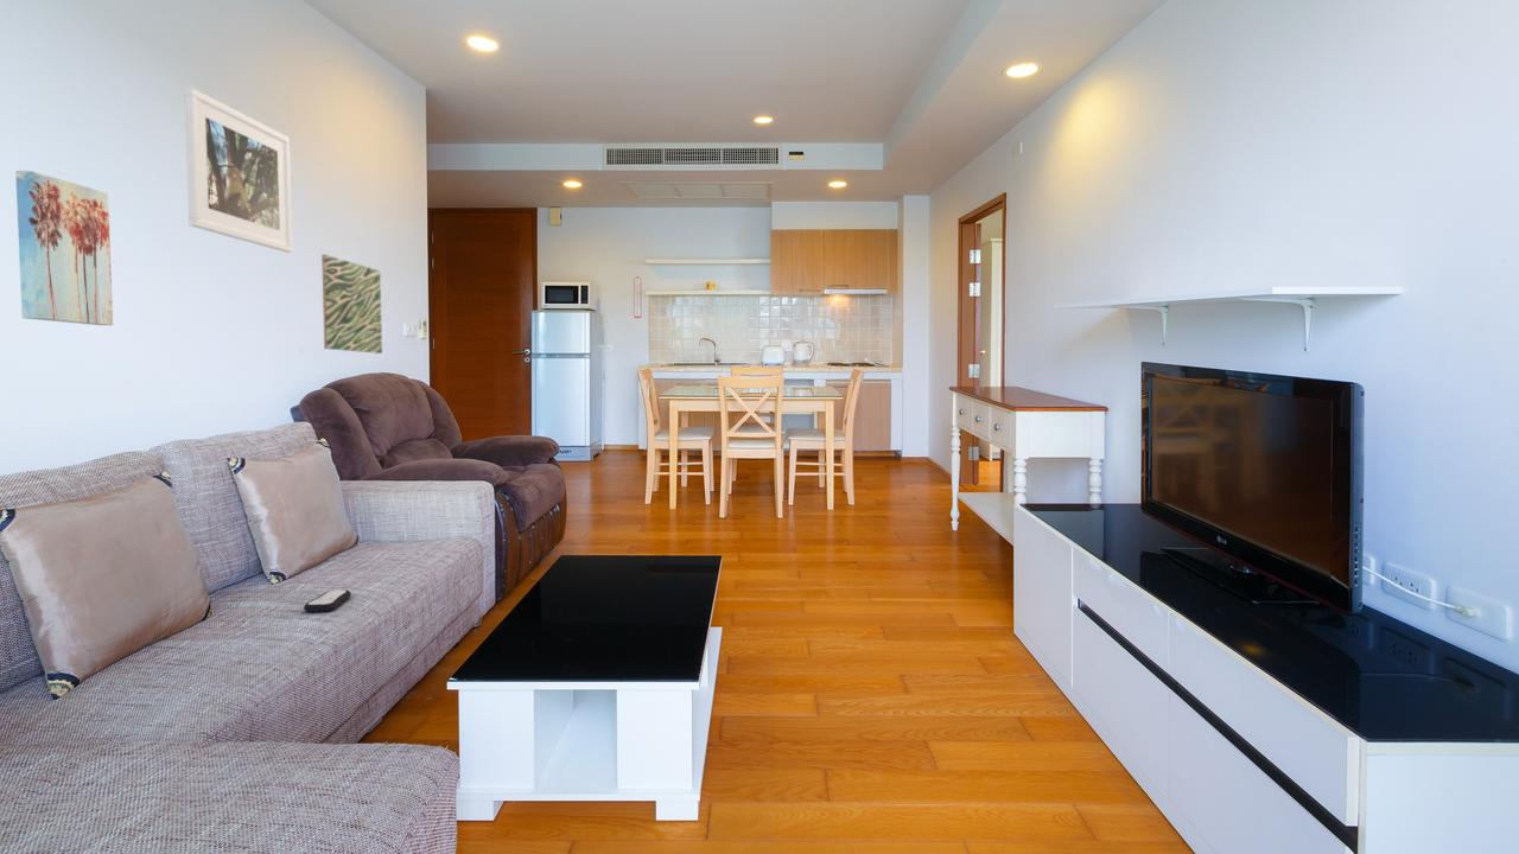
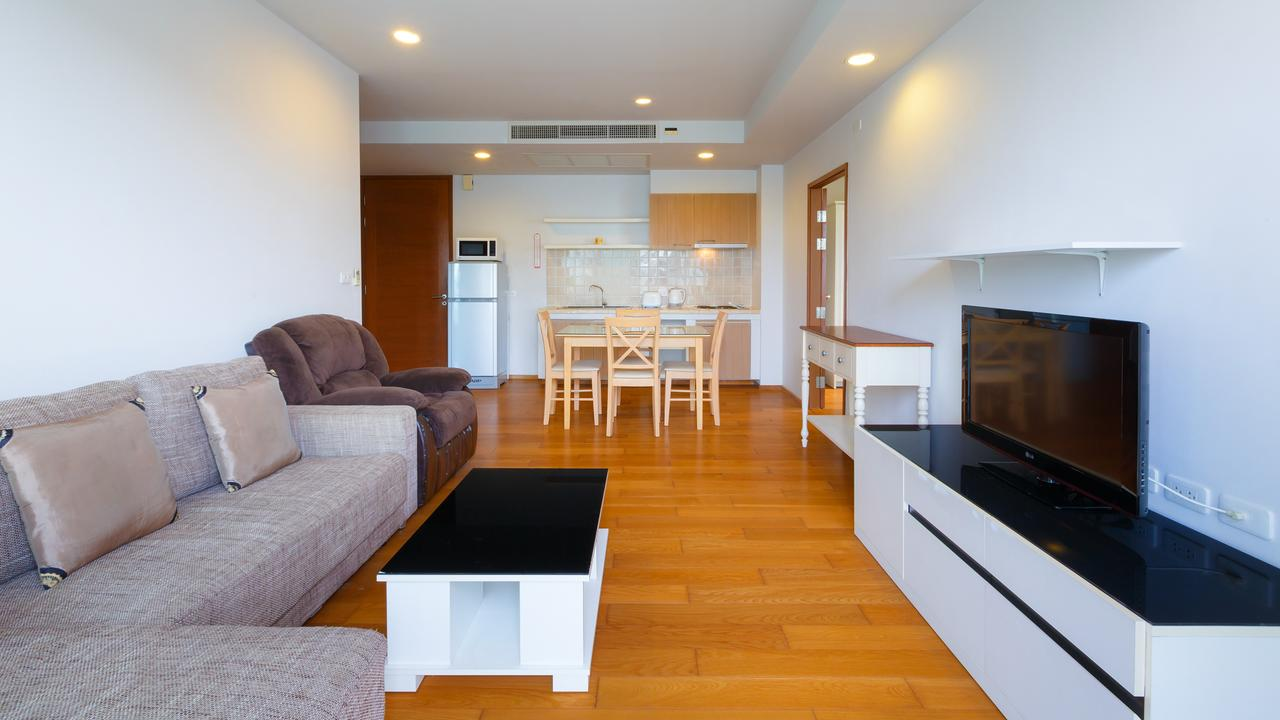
- wall art (354, 307)
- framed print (243, 177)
- remote control (329, 600)
- wall art (66, 251)
